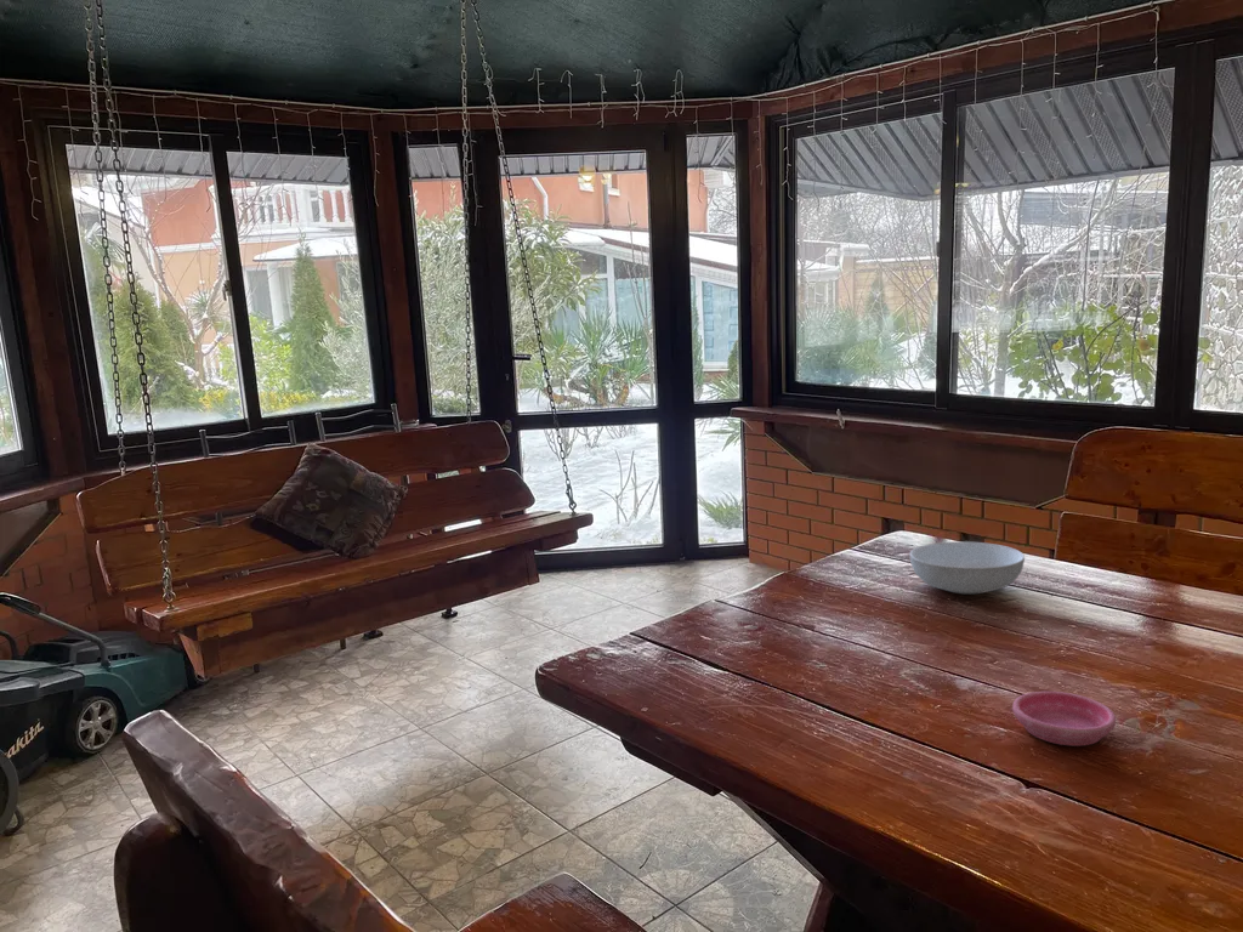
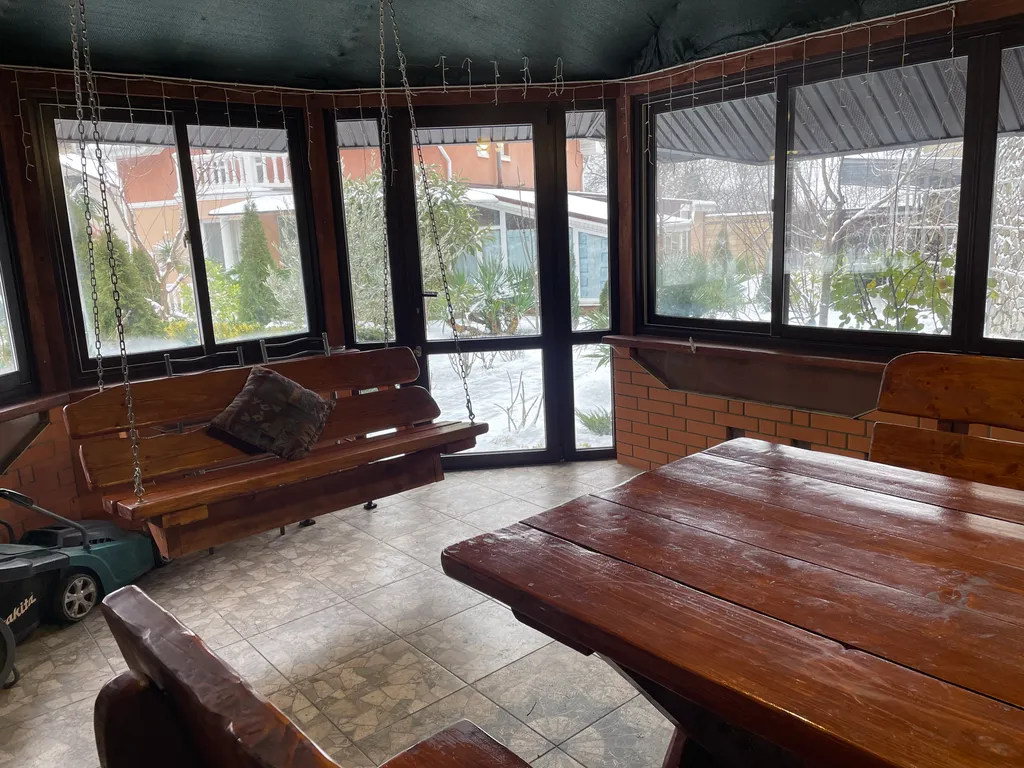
- serving bowl (965, 570)
- saucer (1062, 720)
